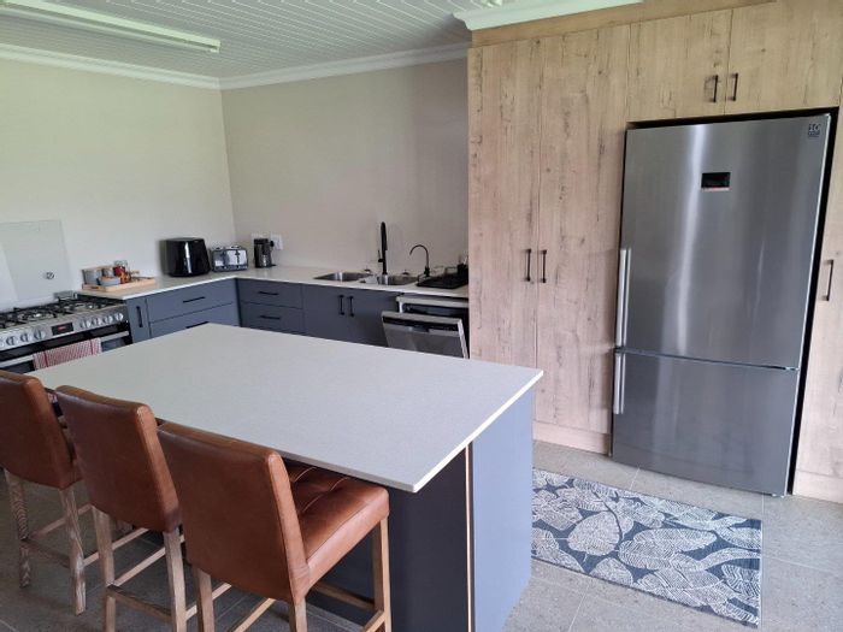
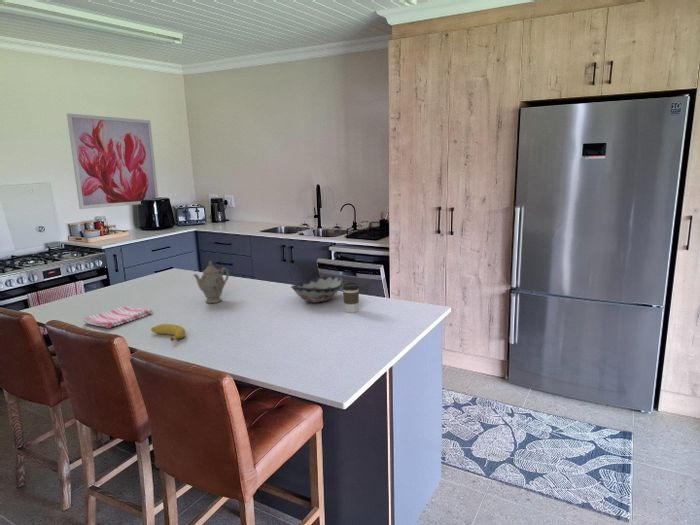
+ dish towel (118, 315)
+ wall art (117, 162)
+ coffee cup (351, 297)
+ banana (166, 332)
+ chinaware (211, 281)
+ decorative bowl (318, 290)
